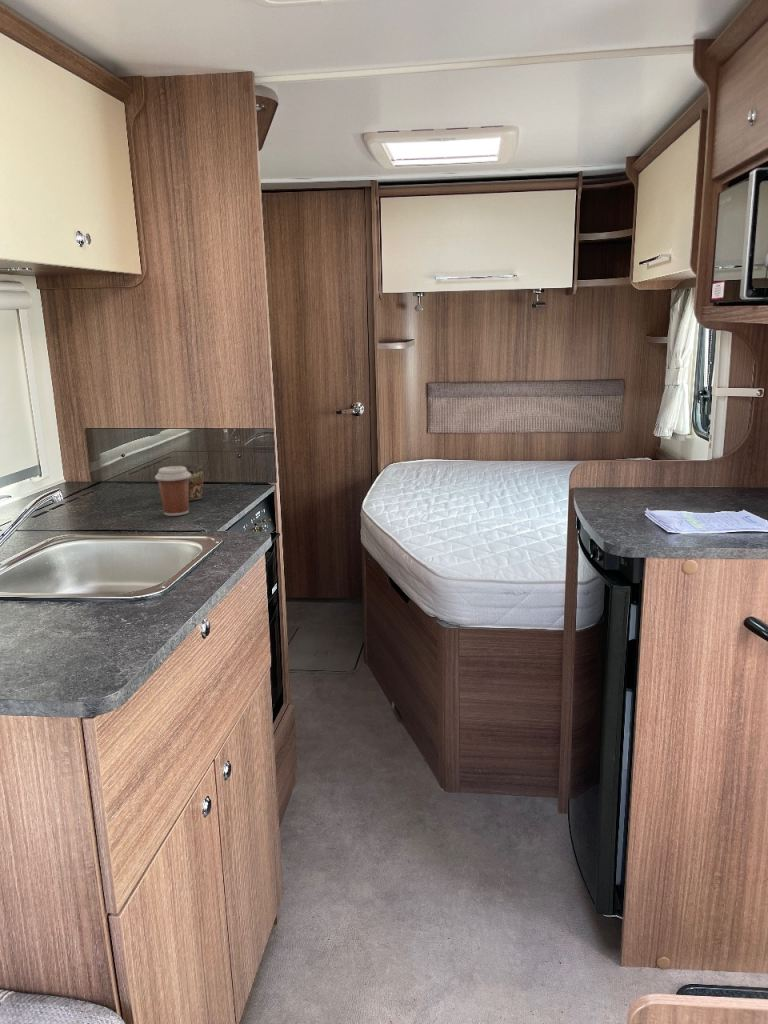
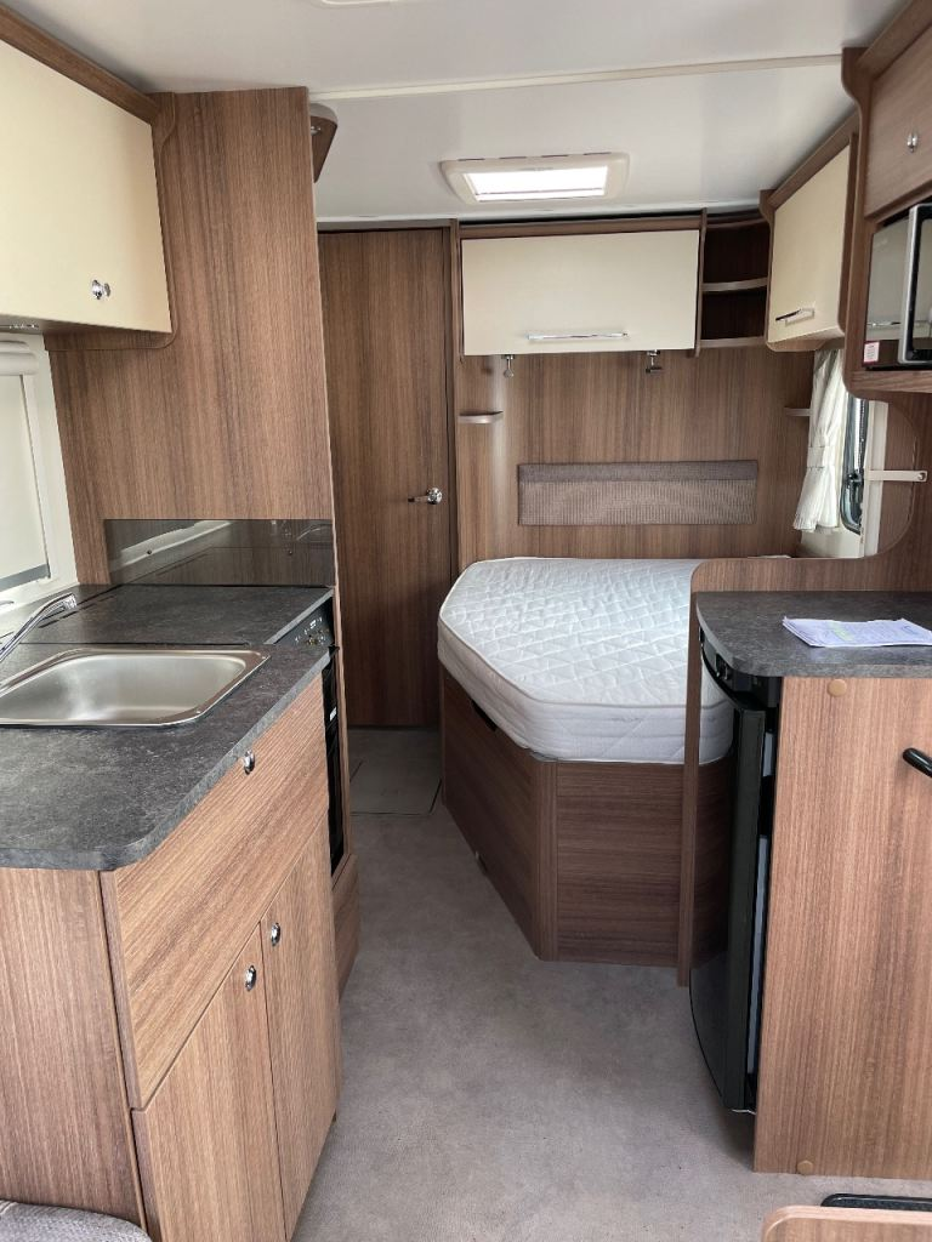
- mug (189, 481)
- coffee cup (174, 490)
